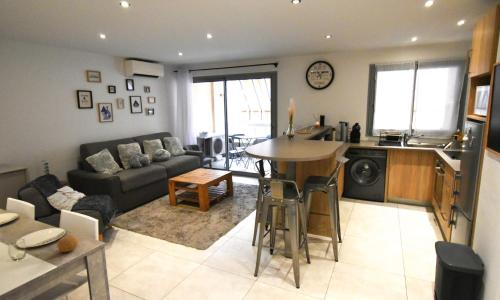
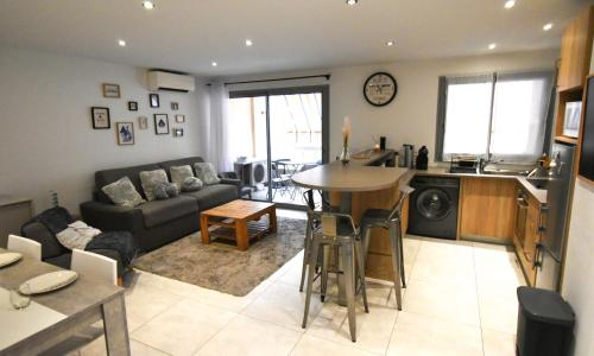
- fruit (67, 243)
